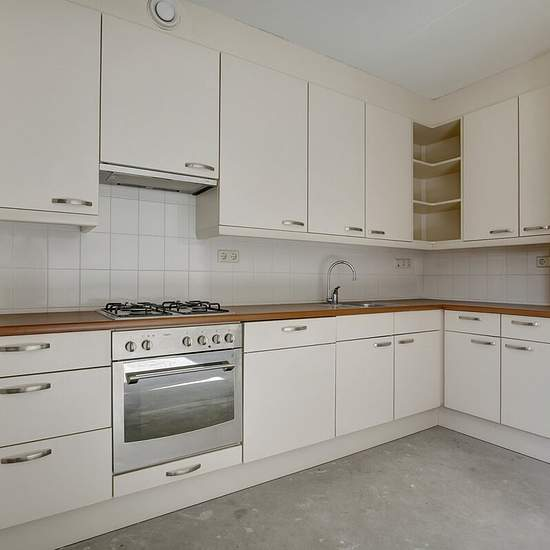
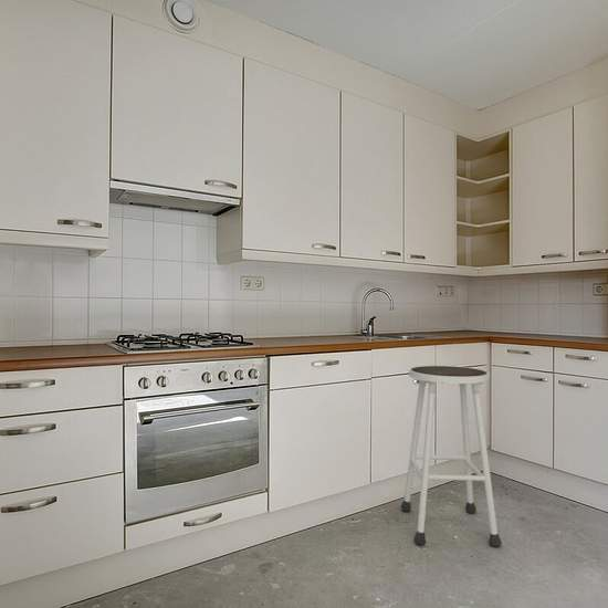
+ stool (447, 455)
